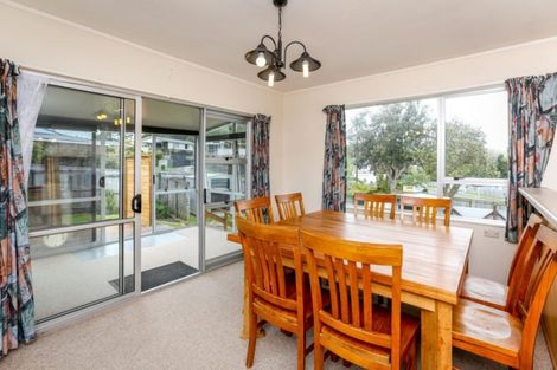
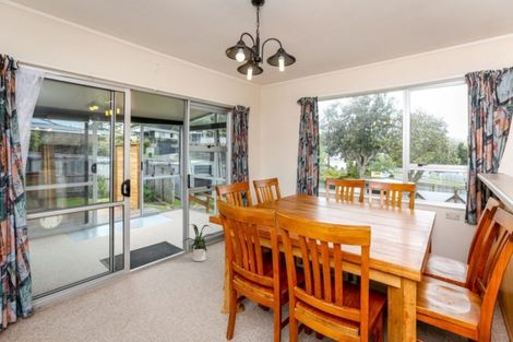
+ house plant (199, 240)
